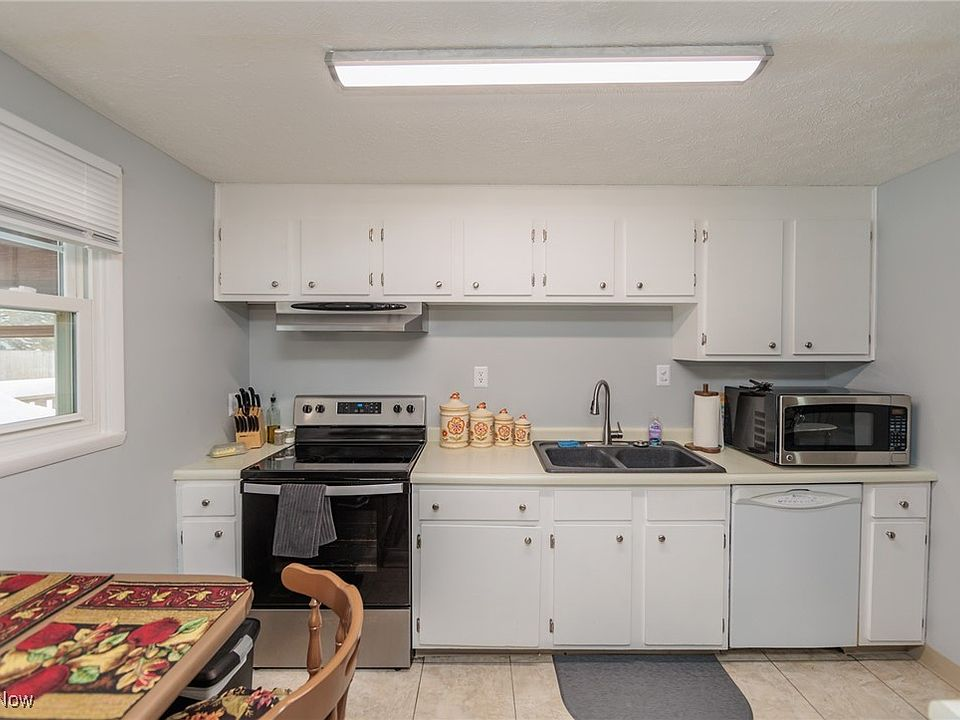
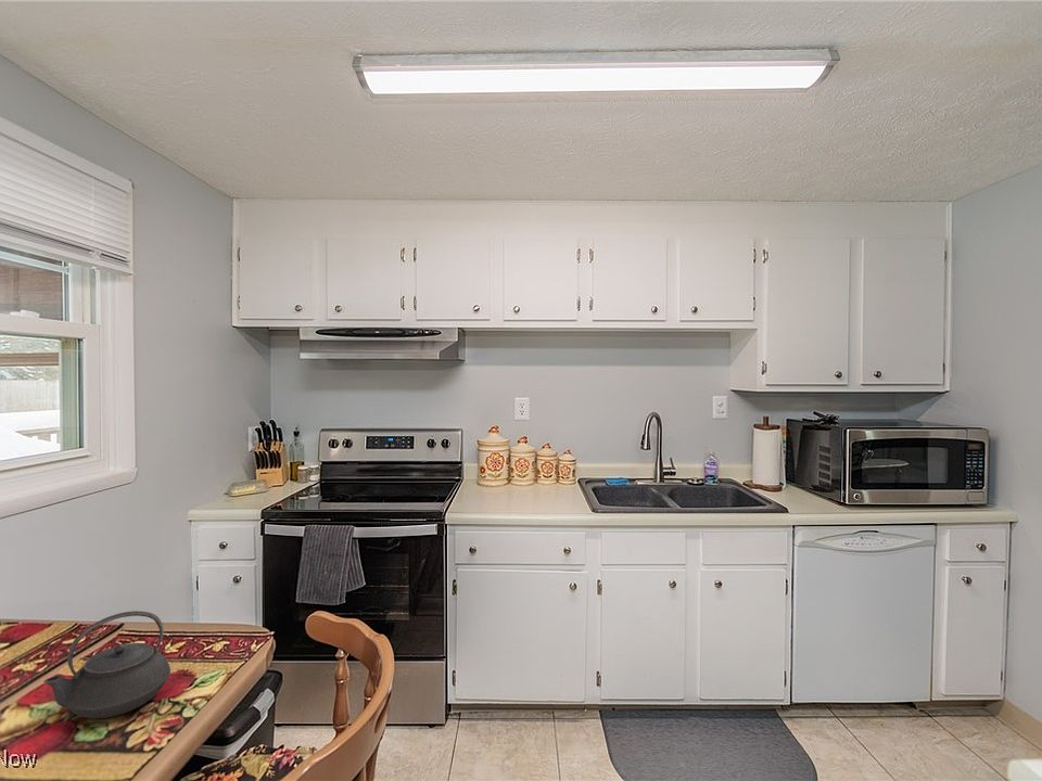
+ teapot (111, 660)
